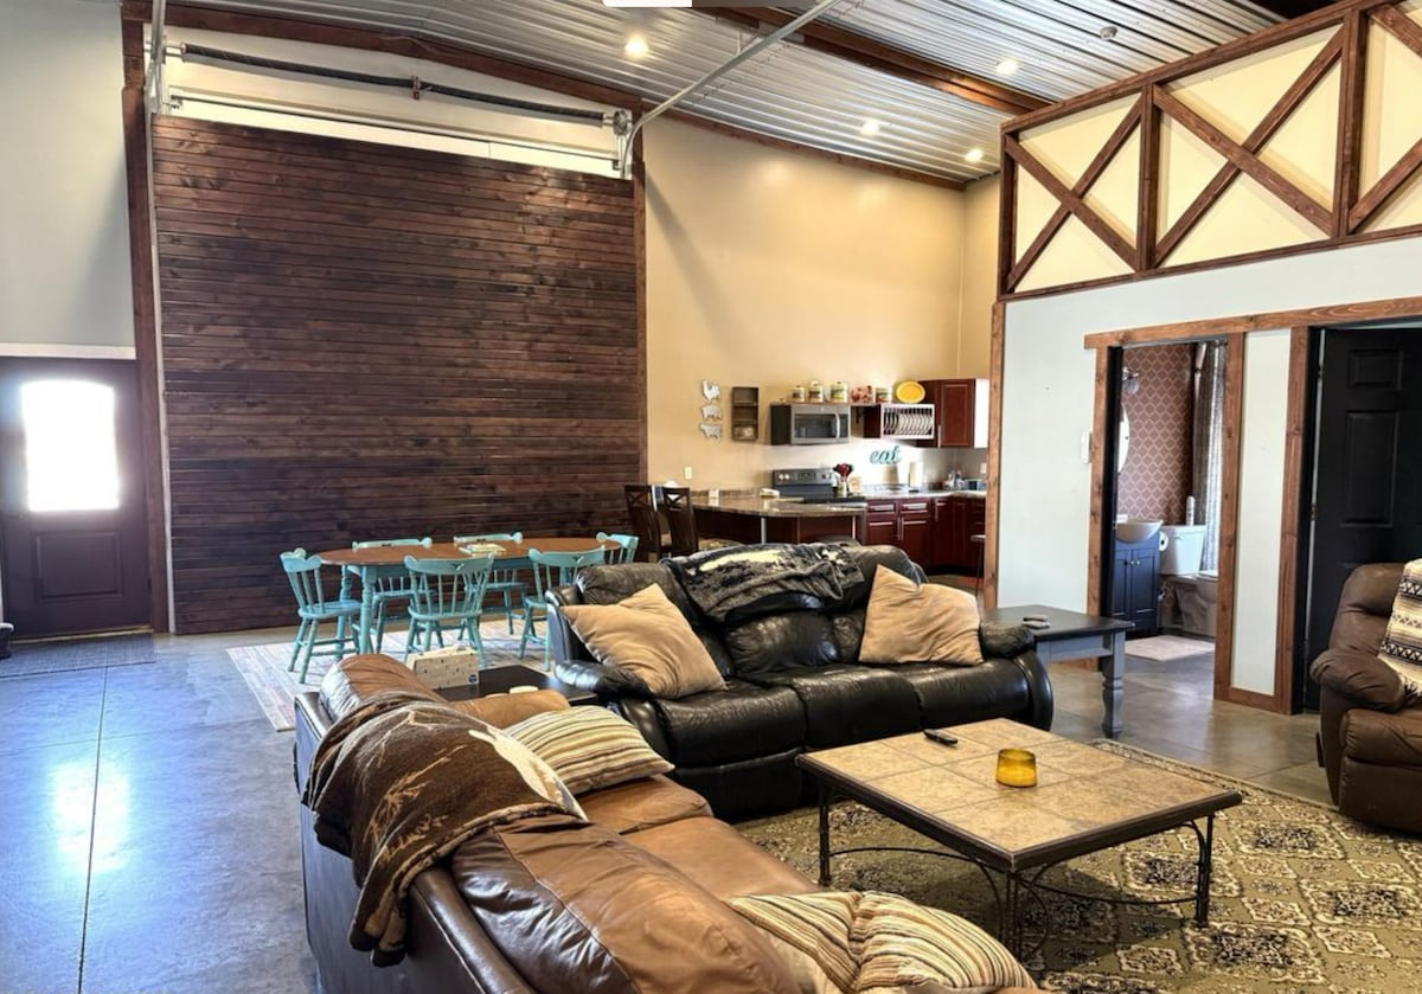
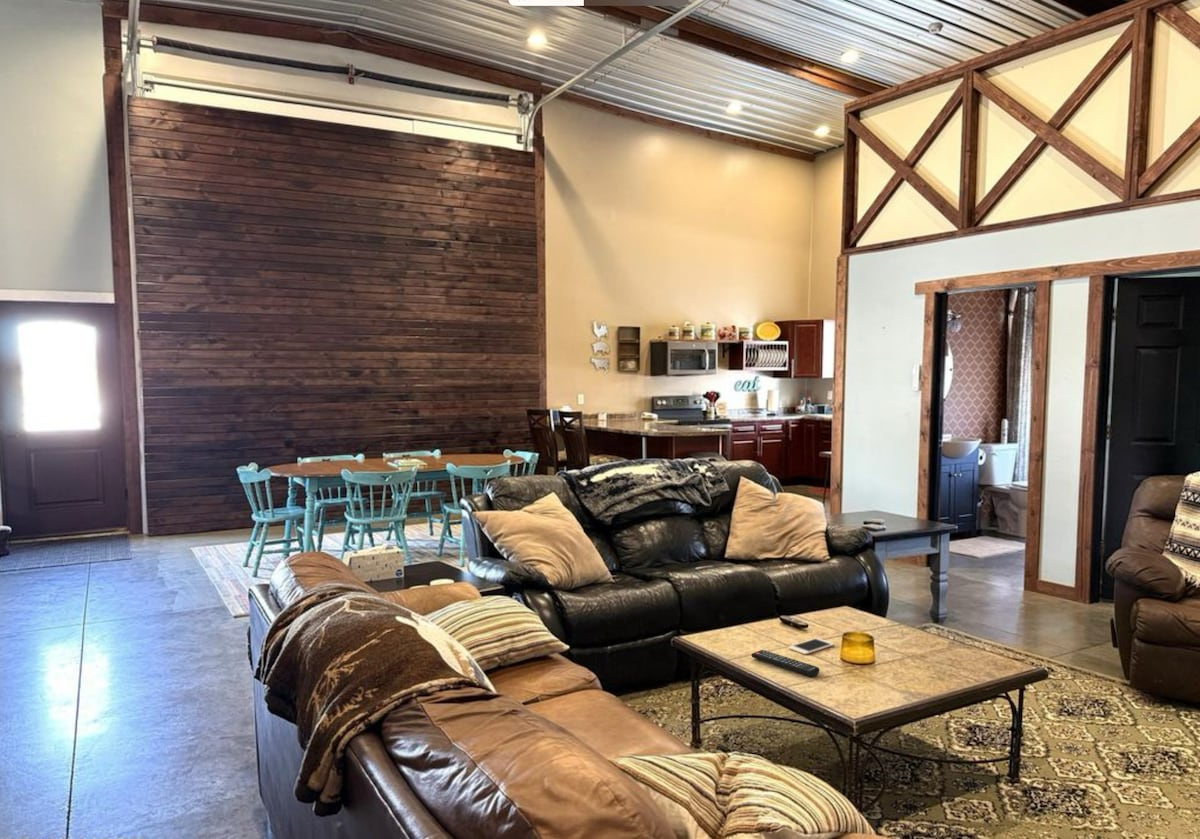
+ cell phone (811, 646)
+ remote control (784, 662)
